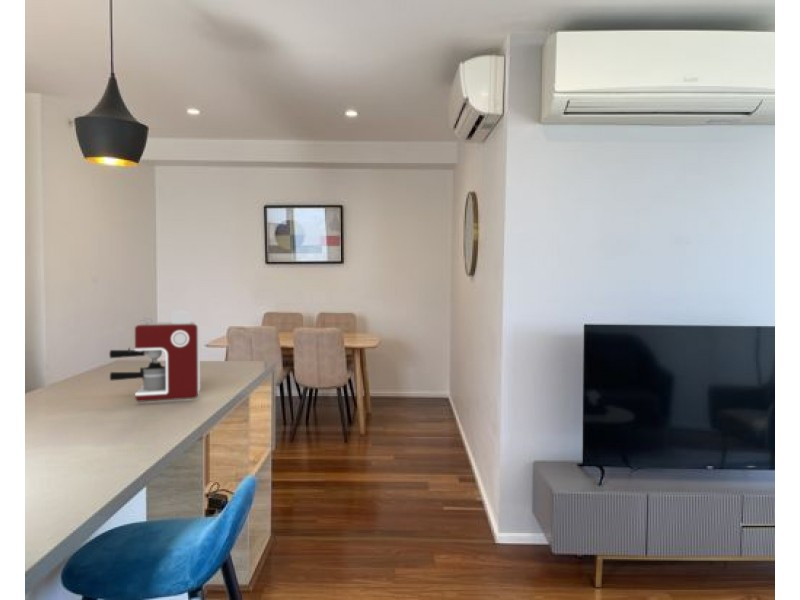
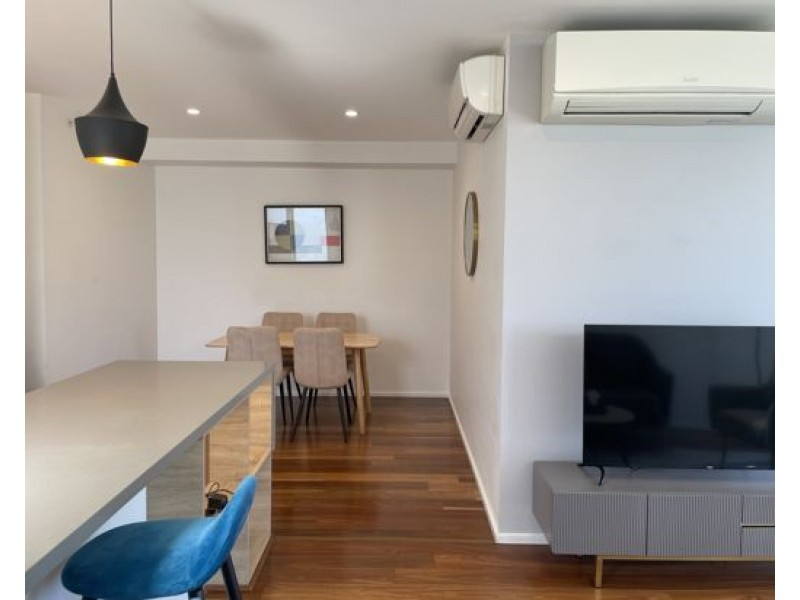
- coffee maker (155, 354)
